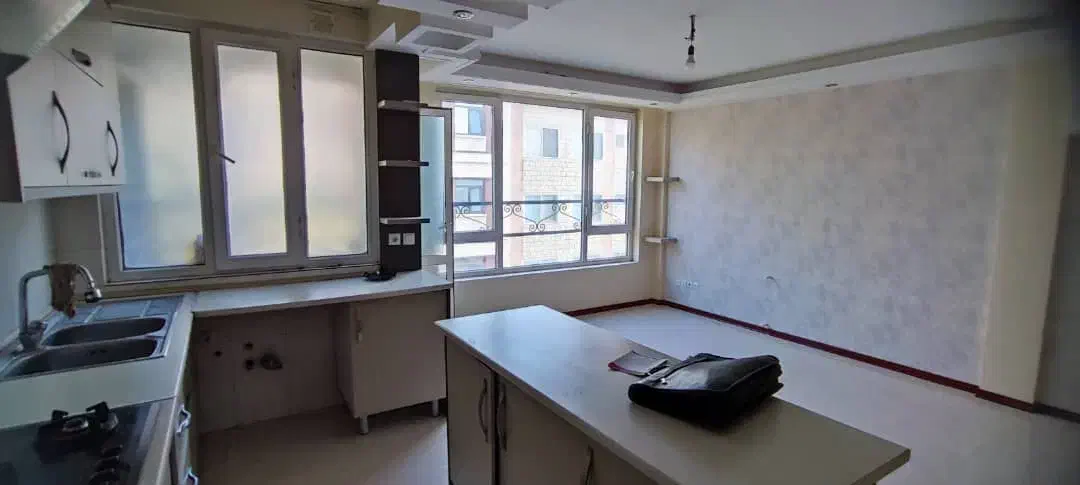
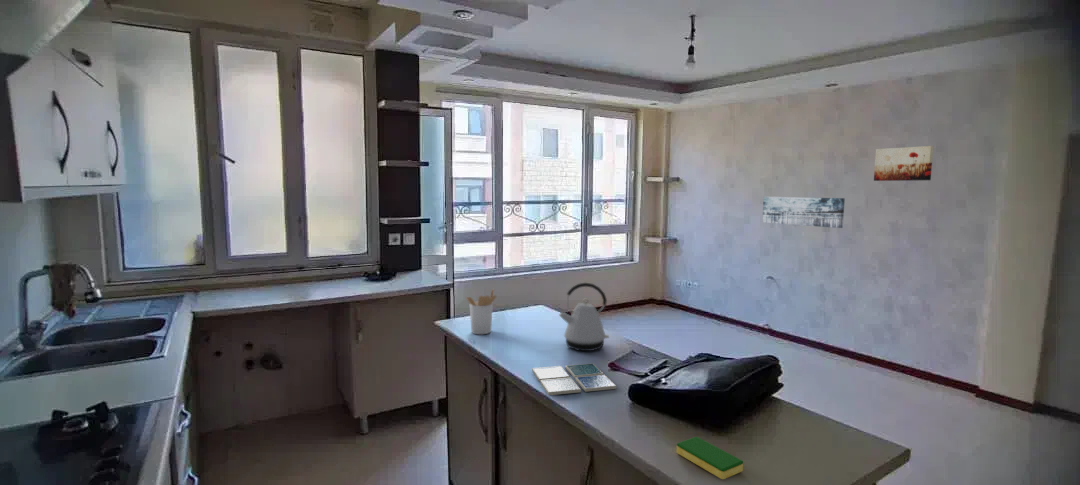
+ wall art (800, 211)
+ dish sponge (708, 456)
+ wall art (902, 164)
+ kettle (583, 314)
+ drink coaster (571, 378)
+ utensil holder (483, 311)
